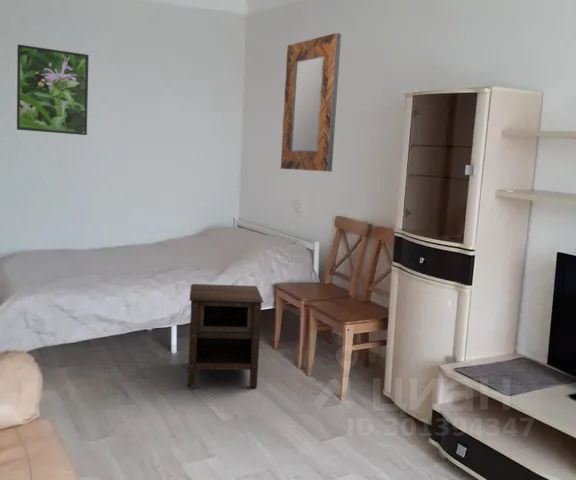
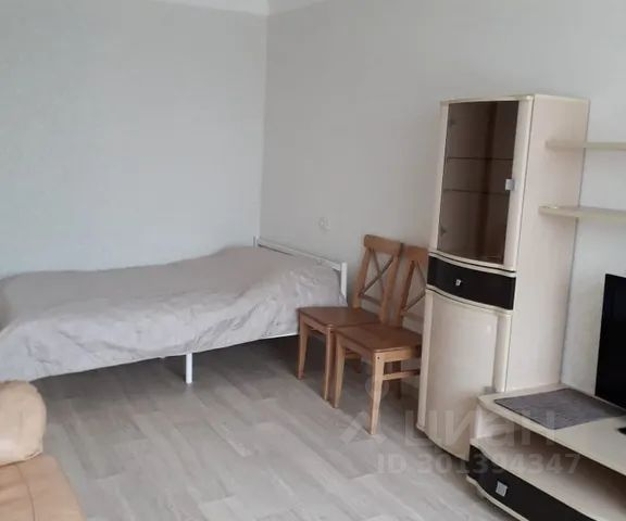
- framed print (53, 91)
- nightstand (223, 333)
- home mirror (308, 105)
